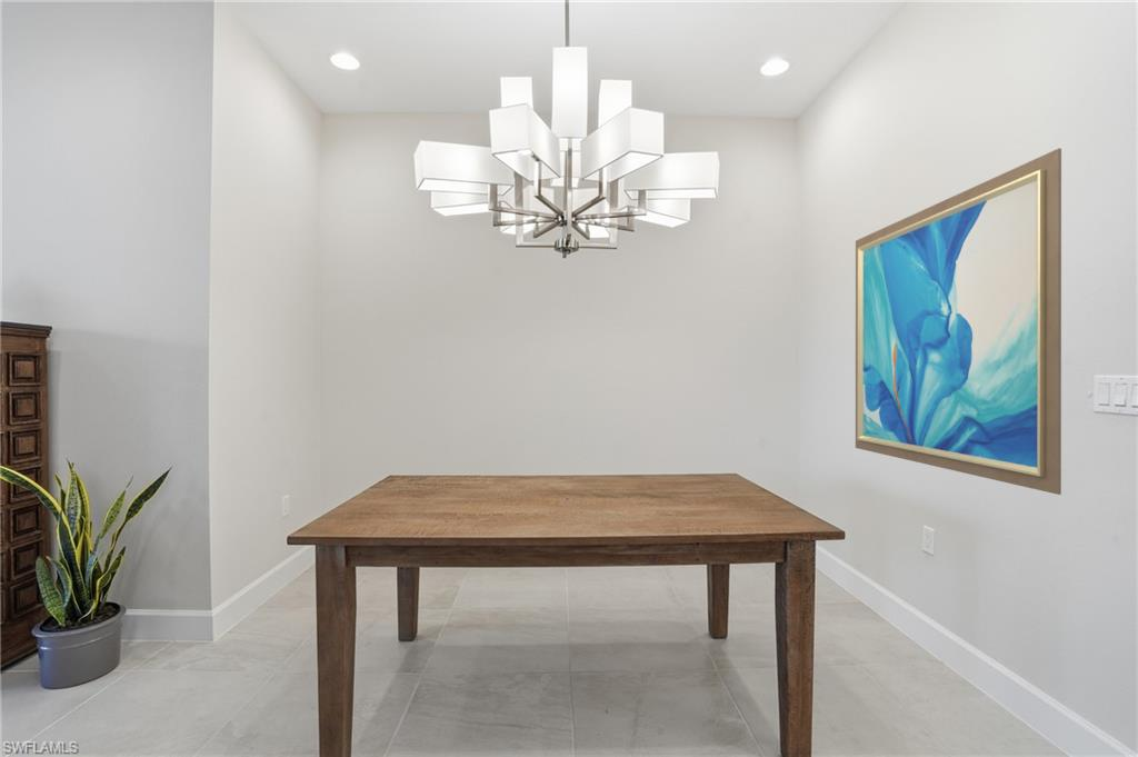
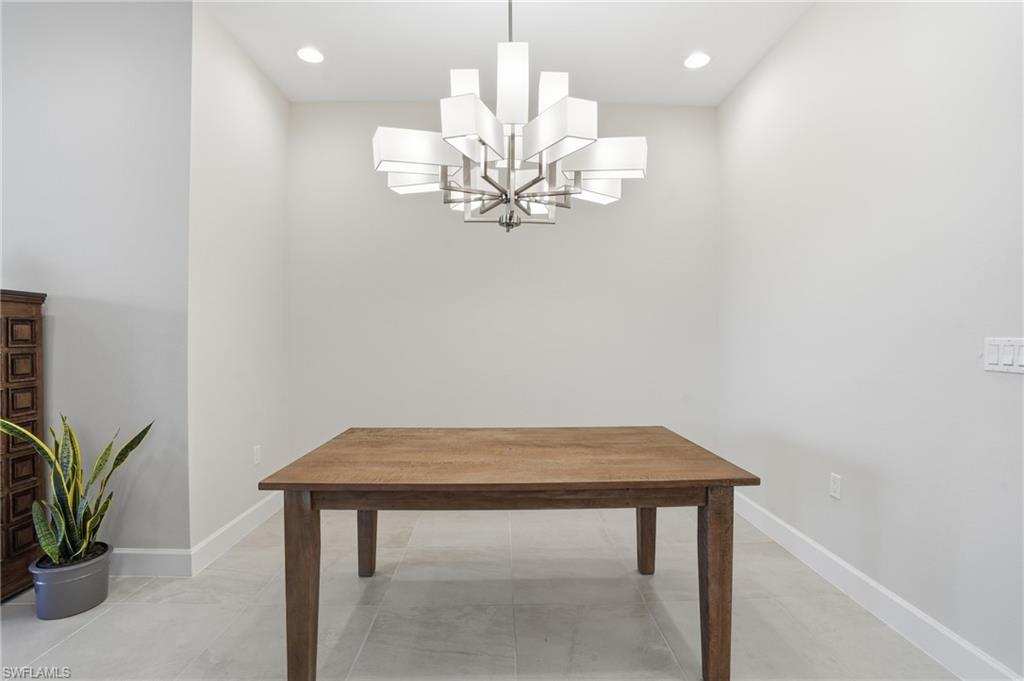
- wall art (930, 336)
